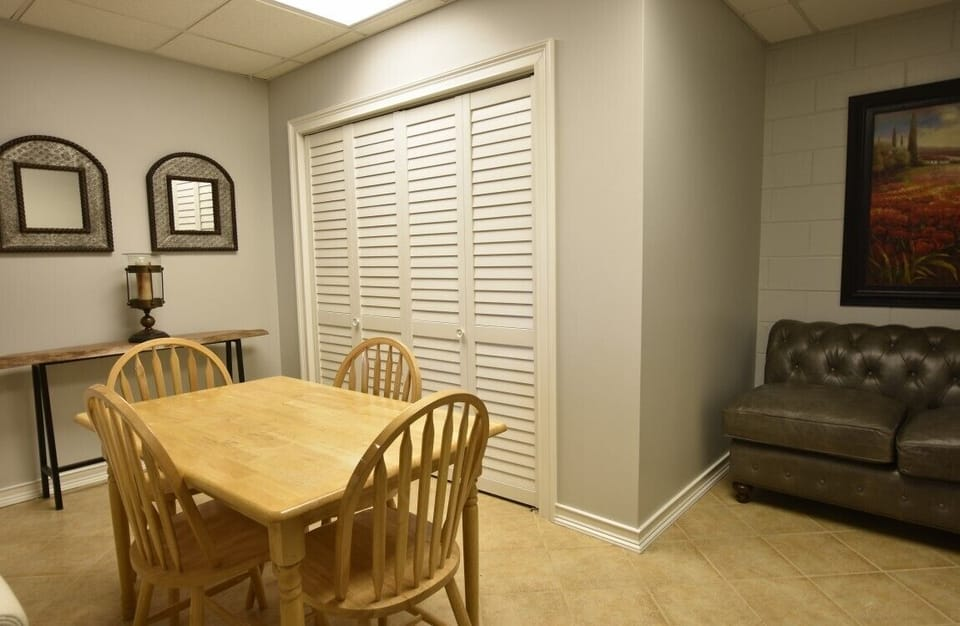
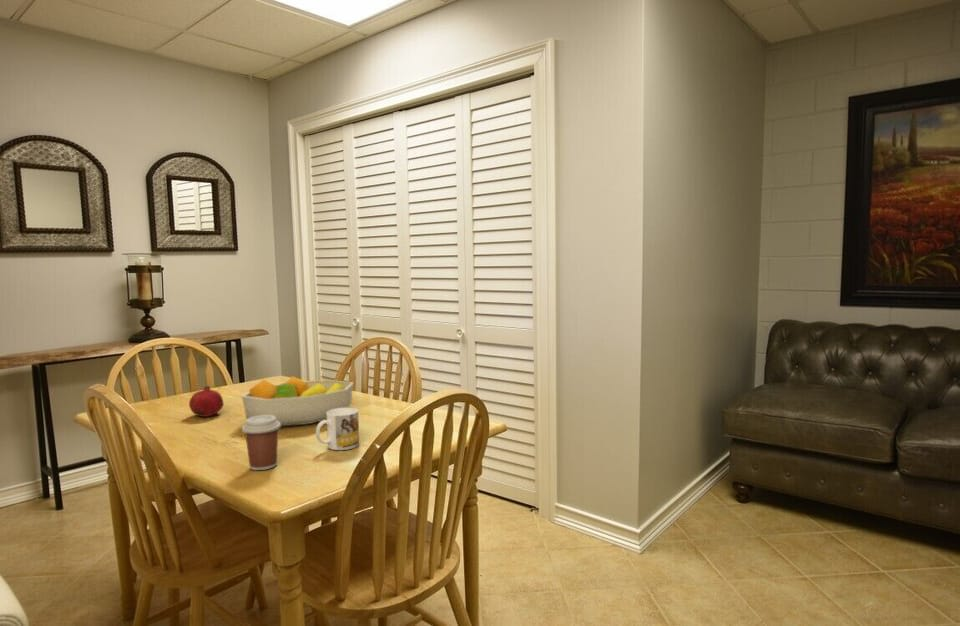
+ coffee cup (262, 442)
+ mug (336, 429)
+ fruit bowl (300, 396)
+ fruit (206, 400)
